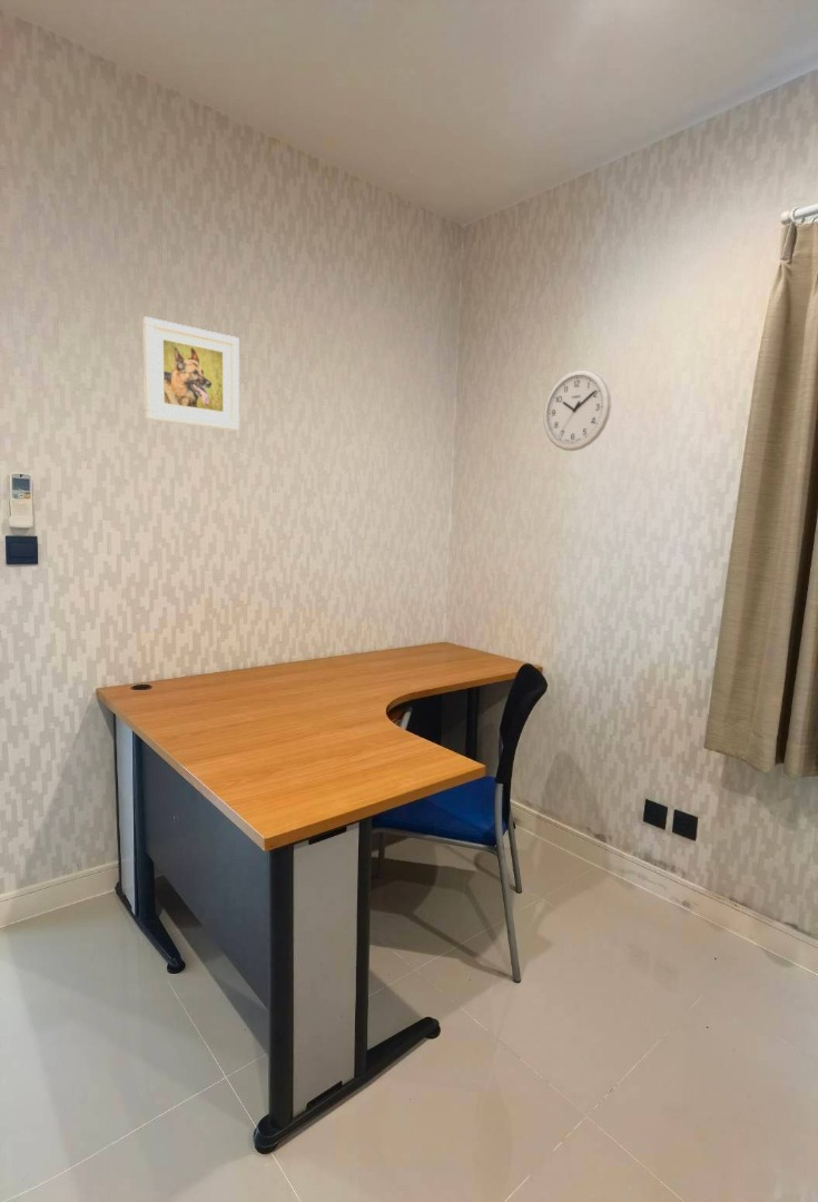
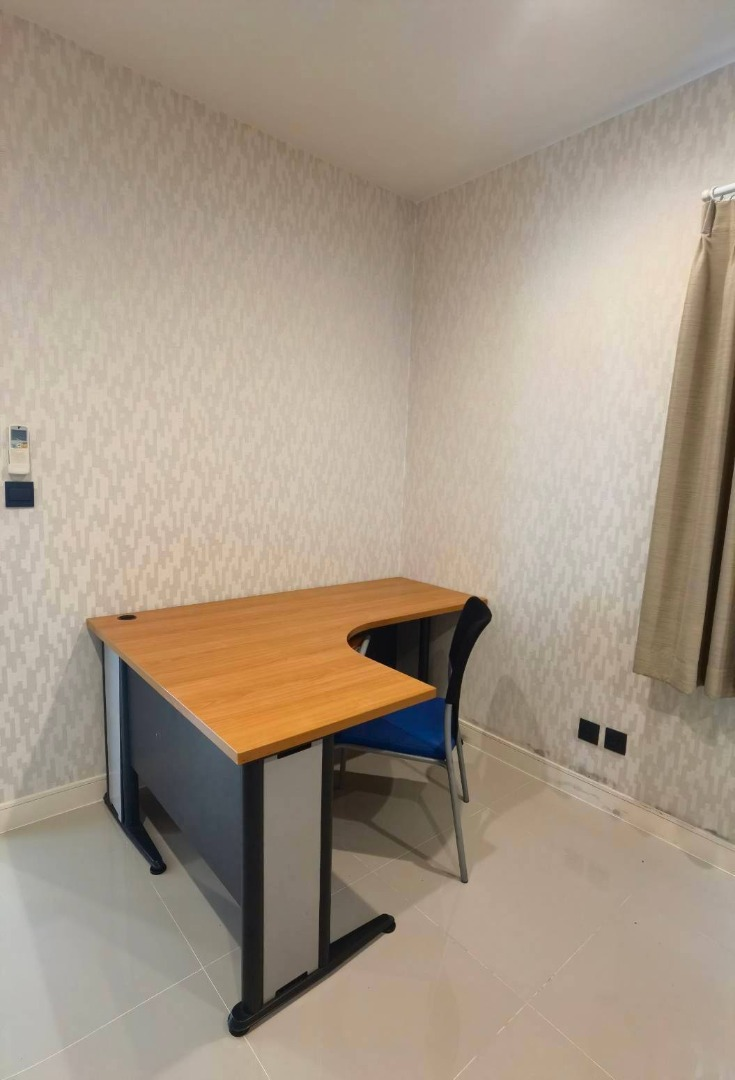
- wall clock (574, 410)
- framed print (193, 376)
